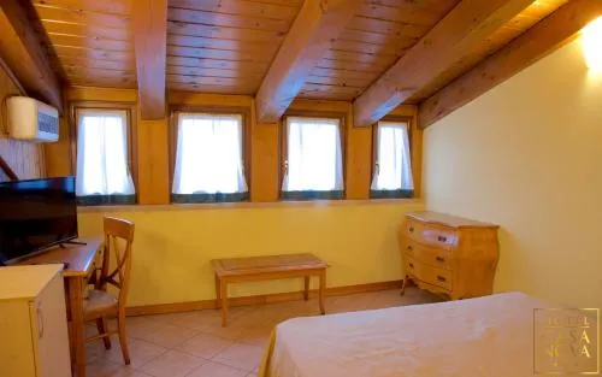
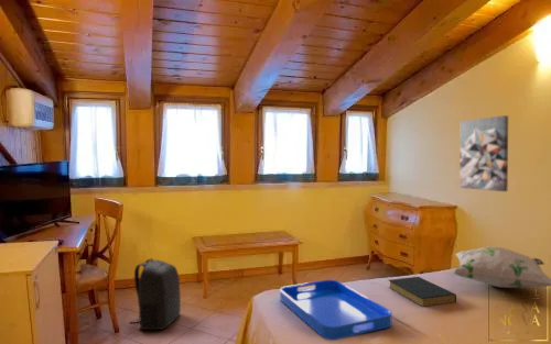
+ wall art (482, 154)
+ decorative pillow (499, 266)
+ serving tray (331, 304)
+ hardback book (420, 290)
+ backpack (153, 289)
